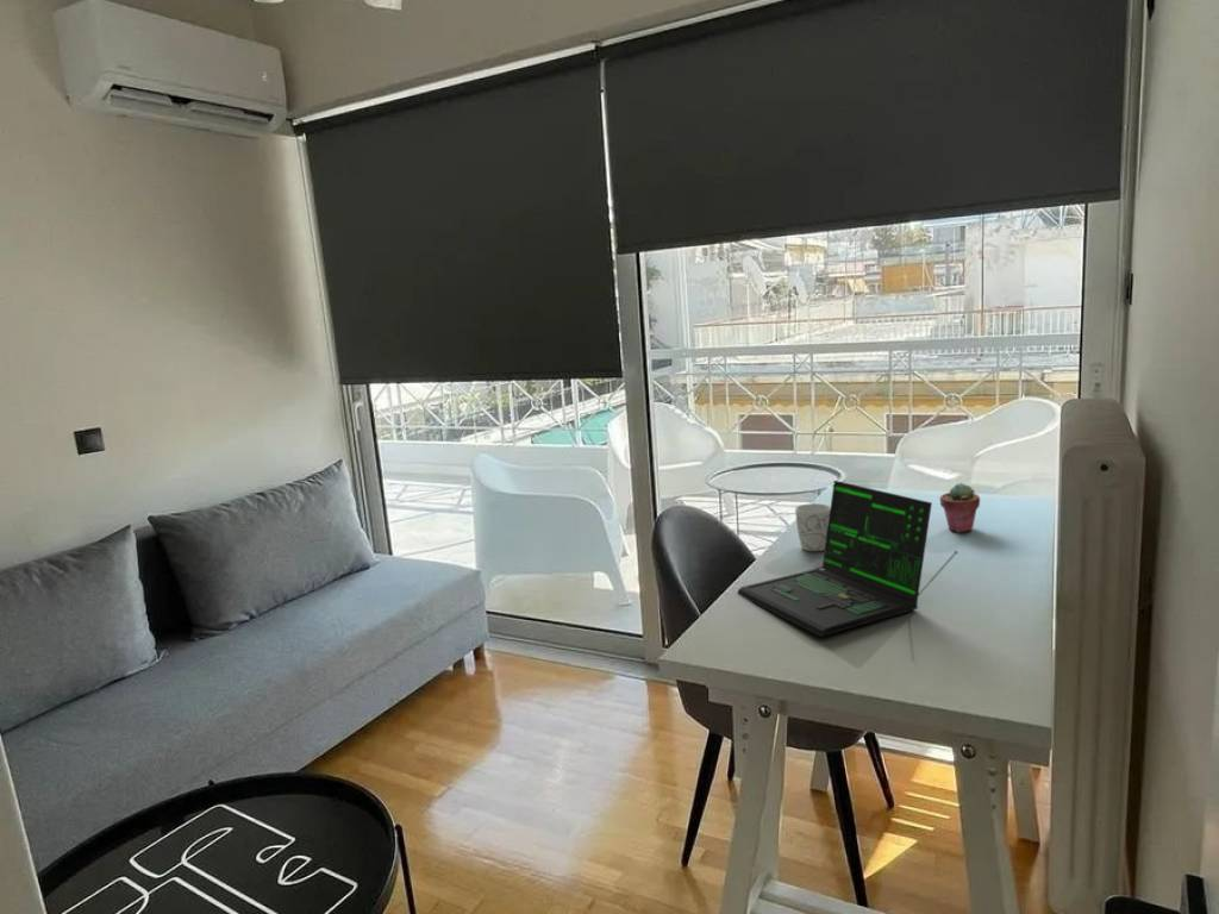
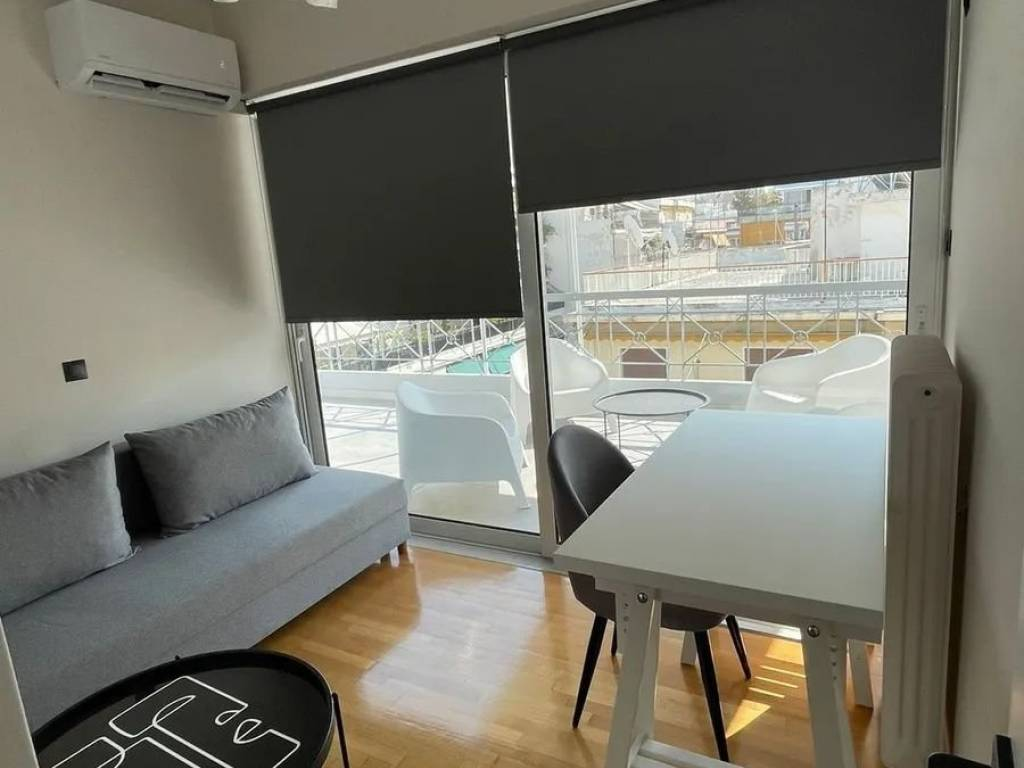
- laptop (840, 555)
- potted succulent (959, 506)
- mug (812, 526)
